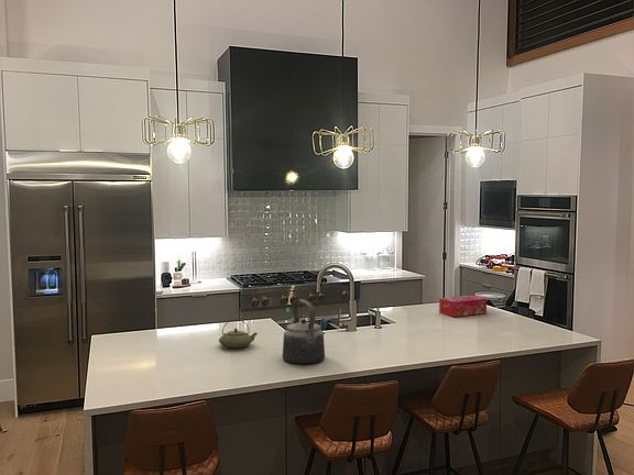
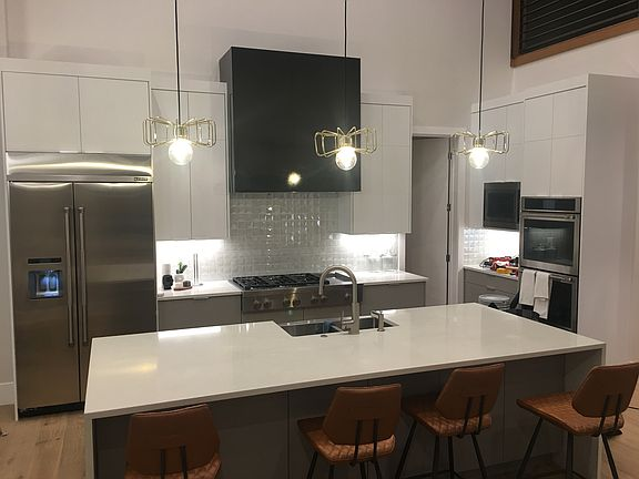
- tissue box (462, 306)
- teapot (238, 332)
- kettle (302, 329)
